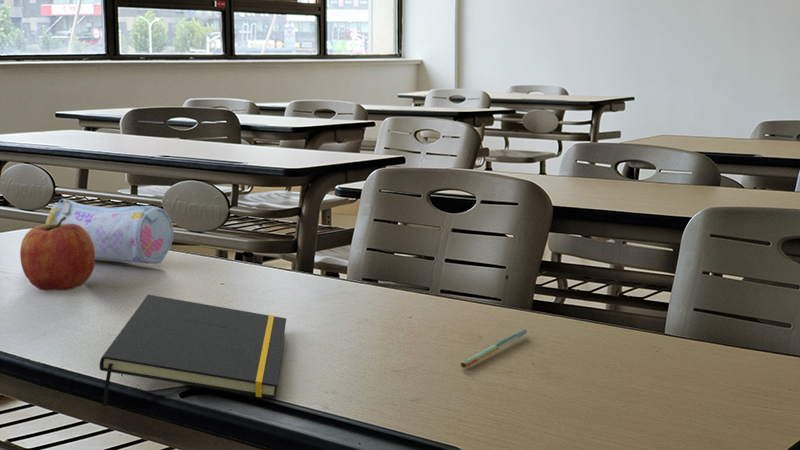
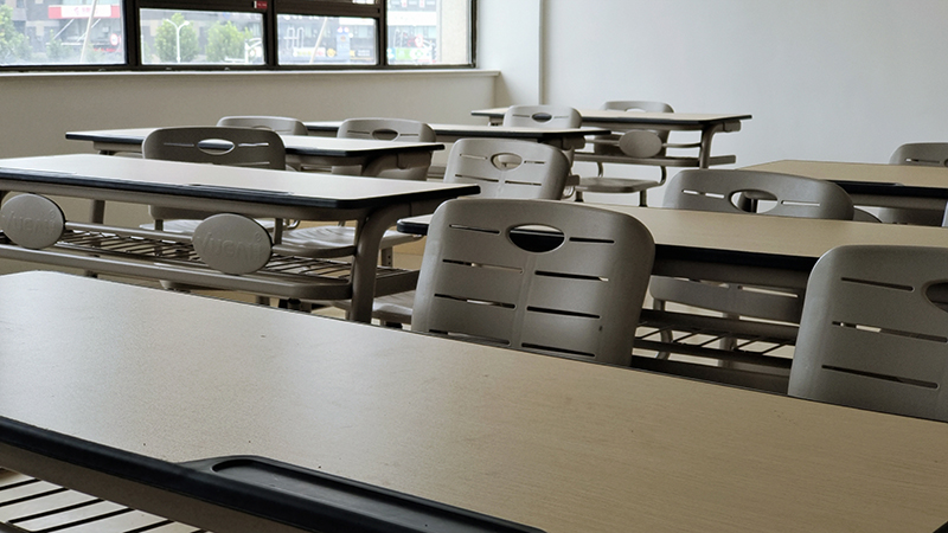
- notepad (204, 341)
- fruit (57, 252)
- pencil case (108, 230)
- pen (495, 347)
